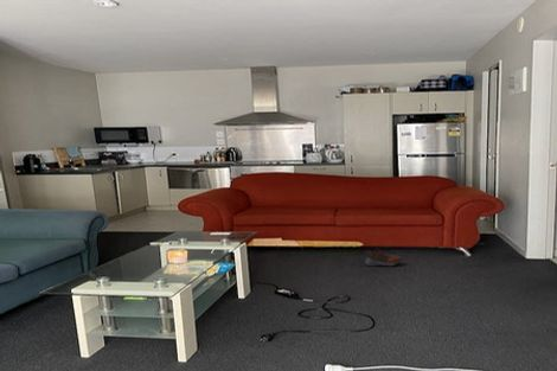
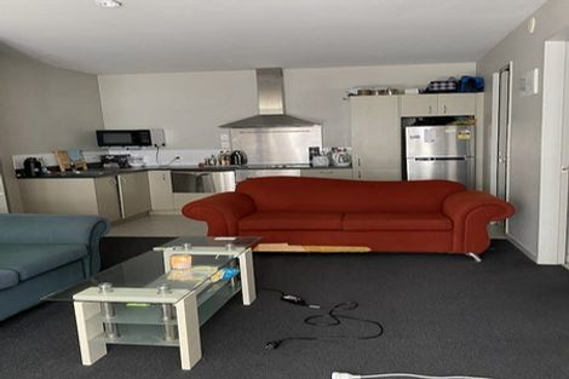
- shoe (383, 255)
